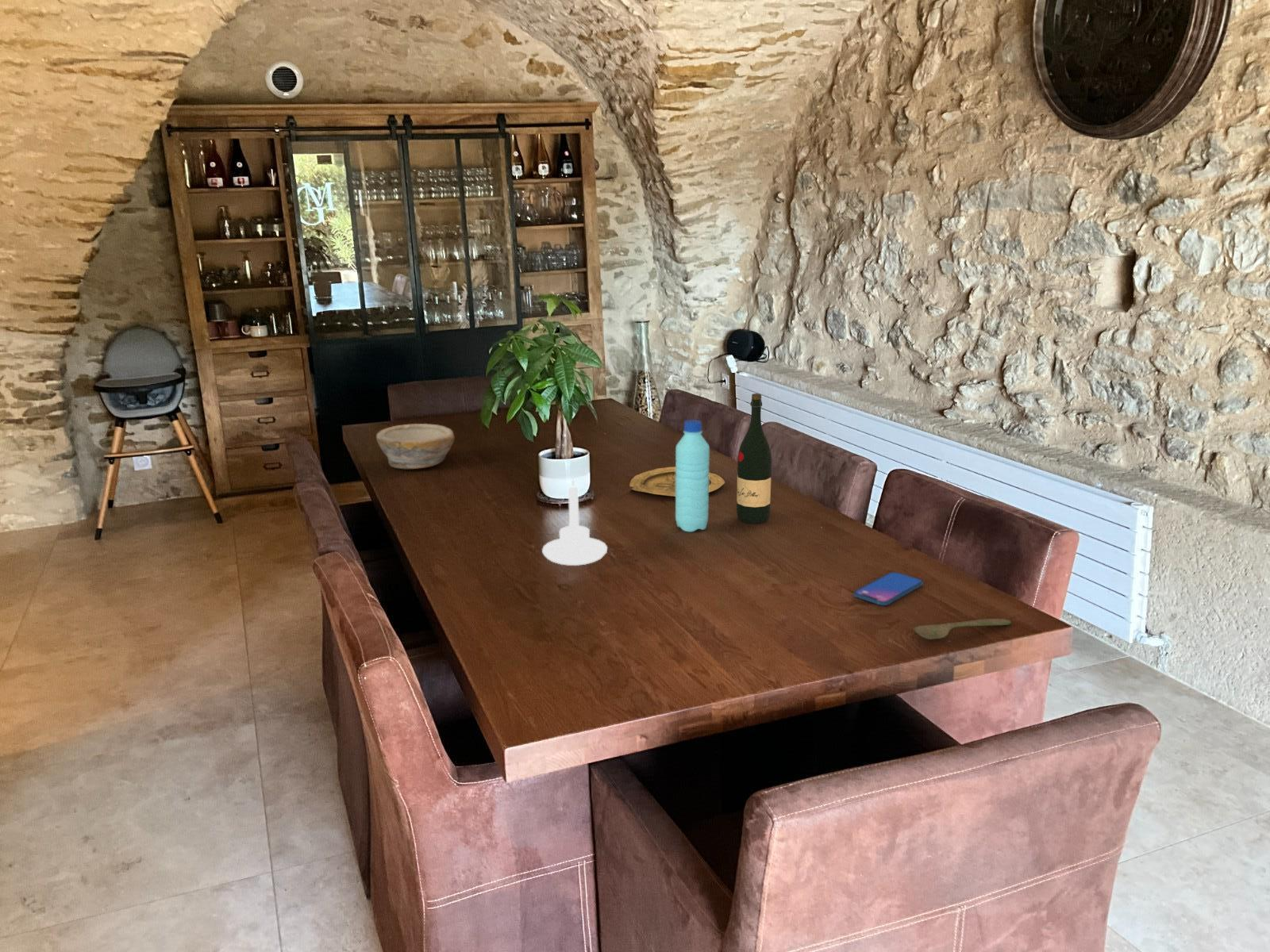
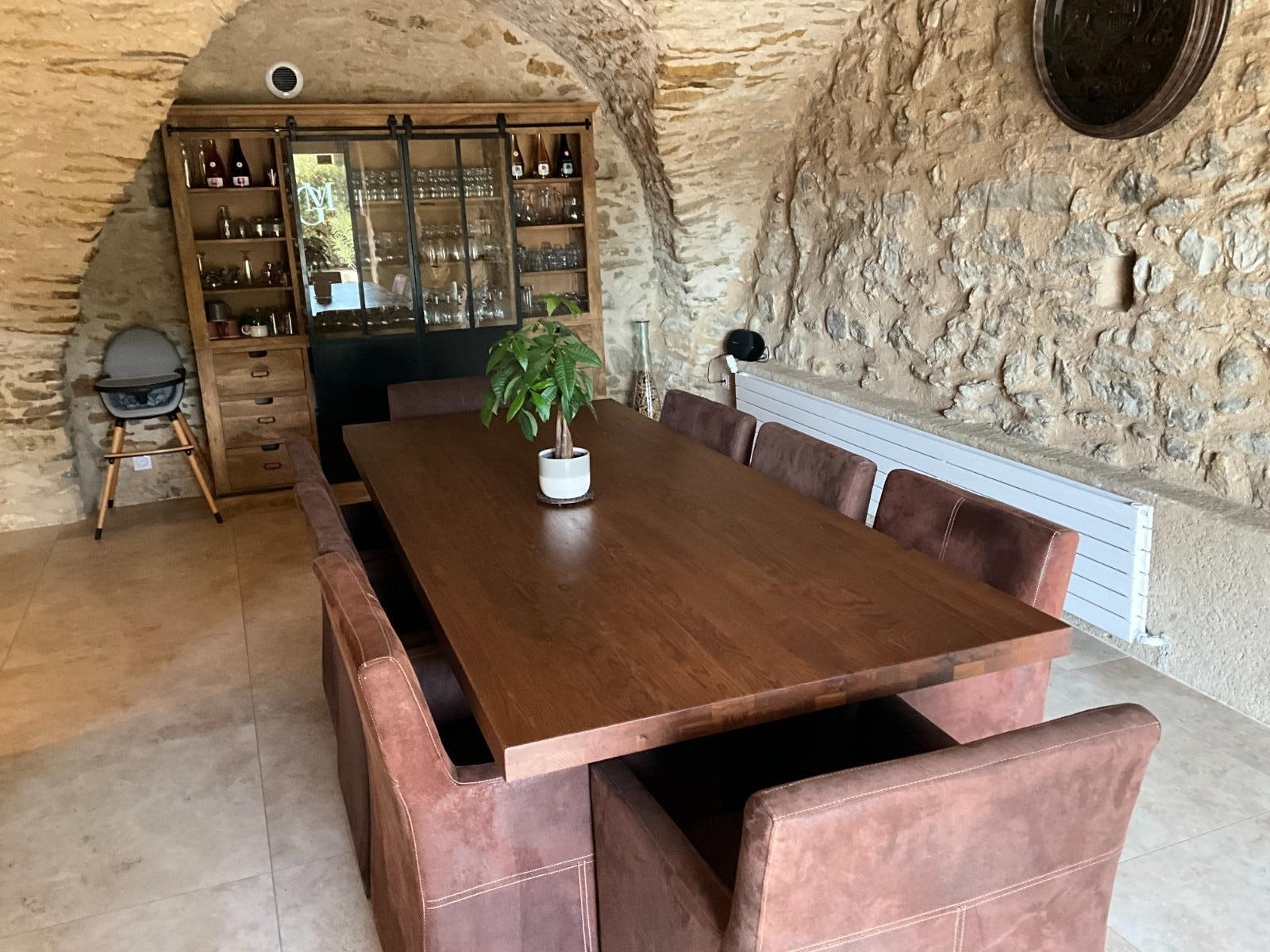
- water bottle (692, 475)
- wine bottle (754, 457)
- candle holder (574, 516)
- spoon (963, 626)
- plate (675, 482)
- smartphone (888, 588)
- bowl (416, 447)
